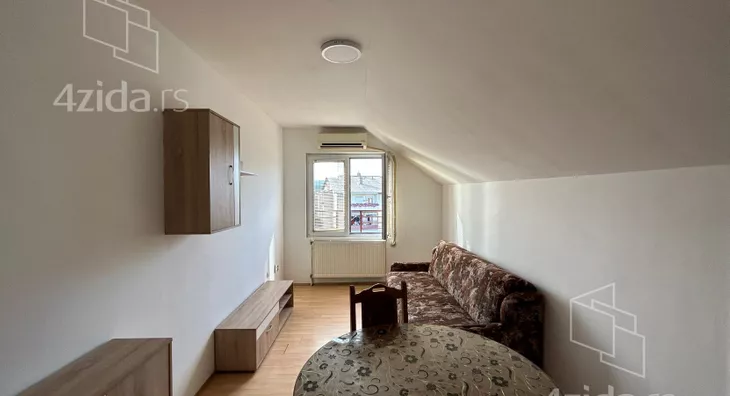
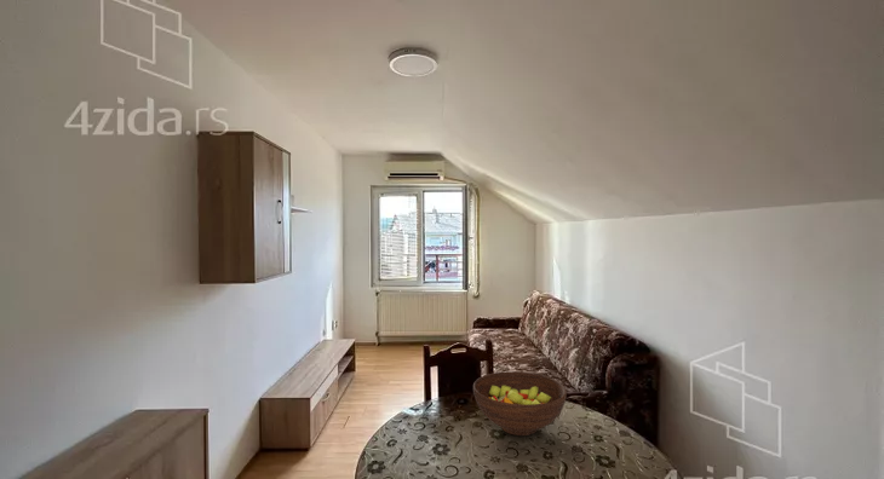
+ fruit bowl (518, 406)
